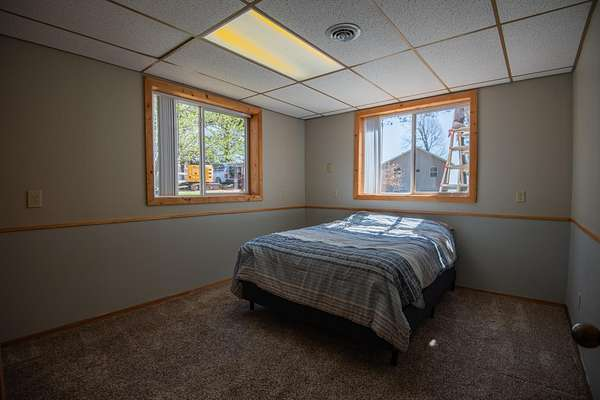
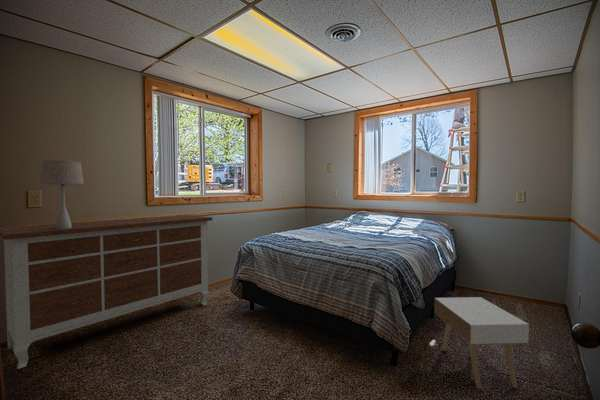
+ nightstand (476, 338)
+ dresser (123, 272)
+ table lamp (62, 193)
